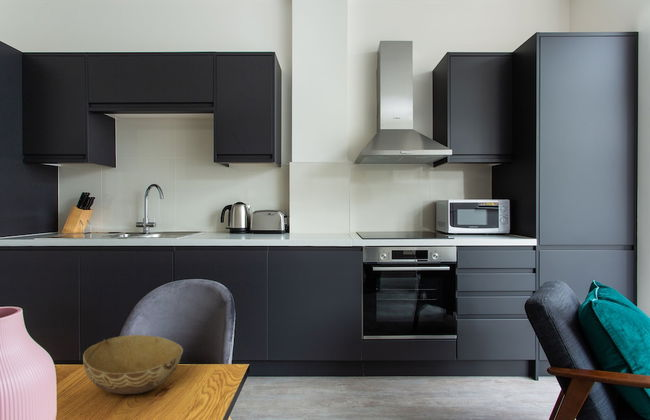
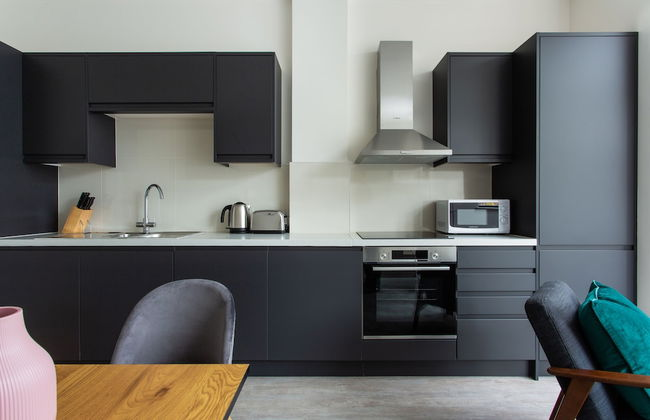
- bowl (135, 367)
